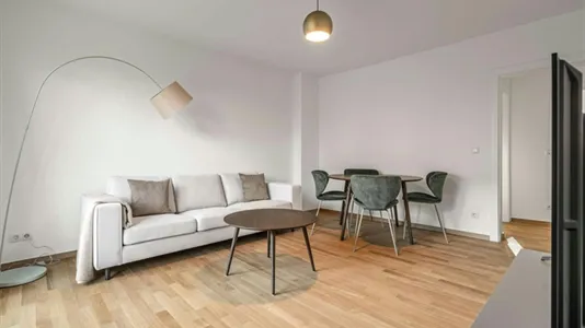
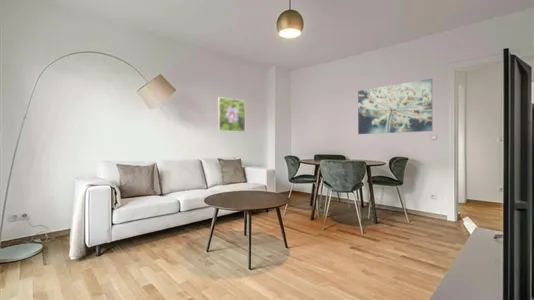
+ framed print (232, 115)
+ wall art (391, 109)
